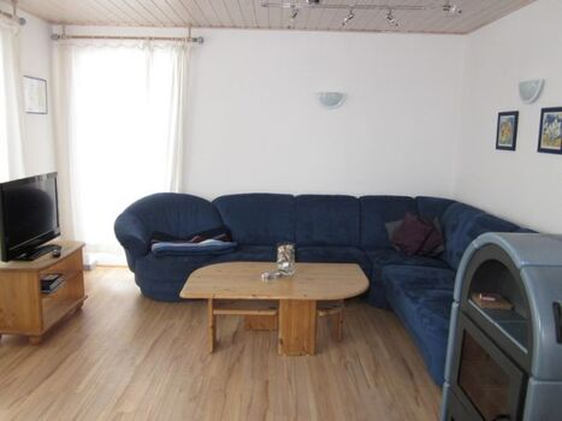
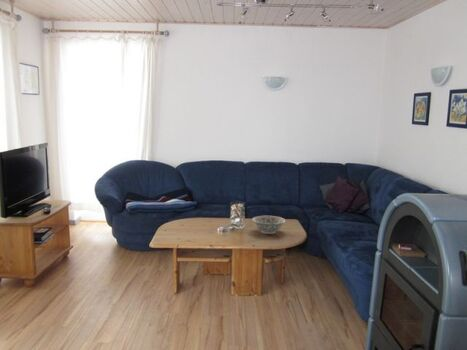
+ decorative bowl (268, 225)
